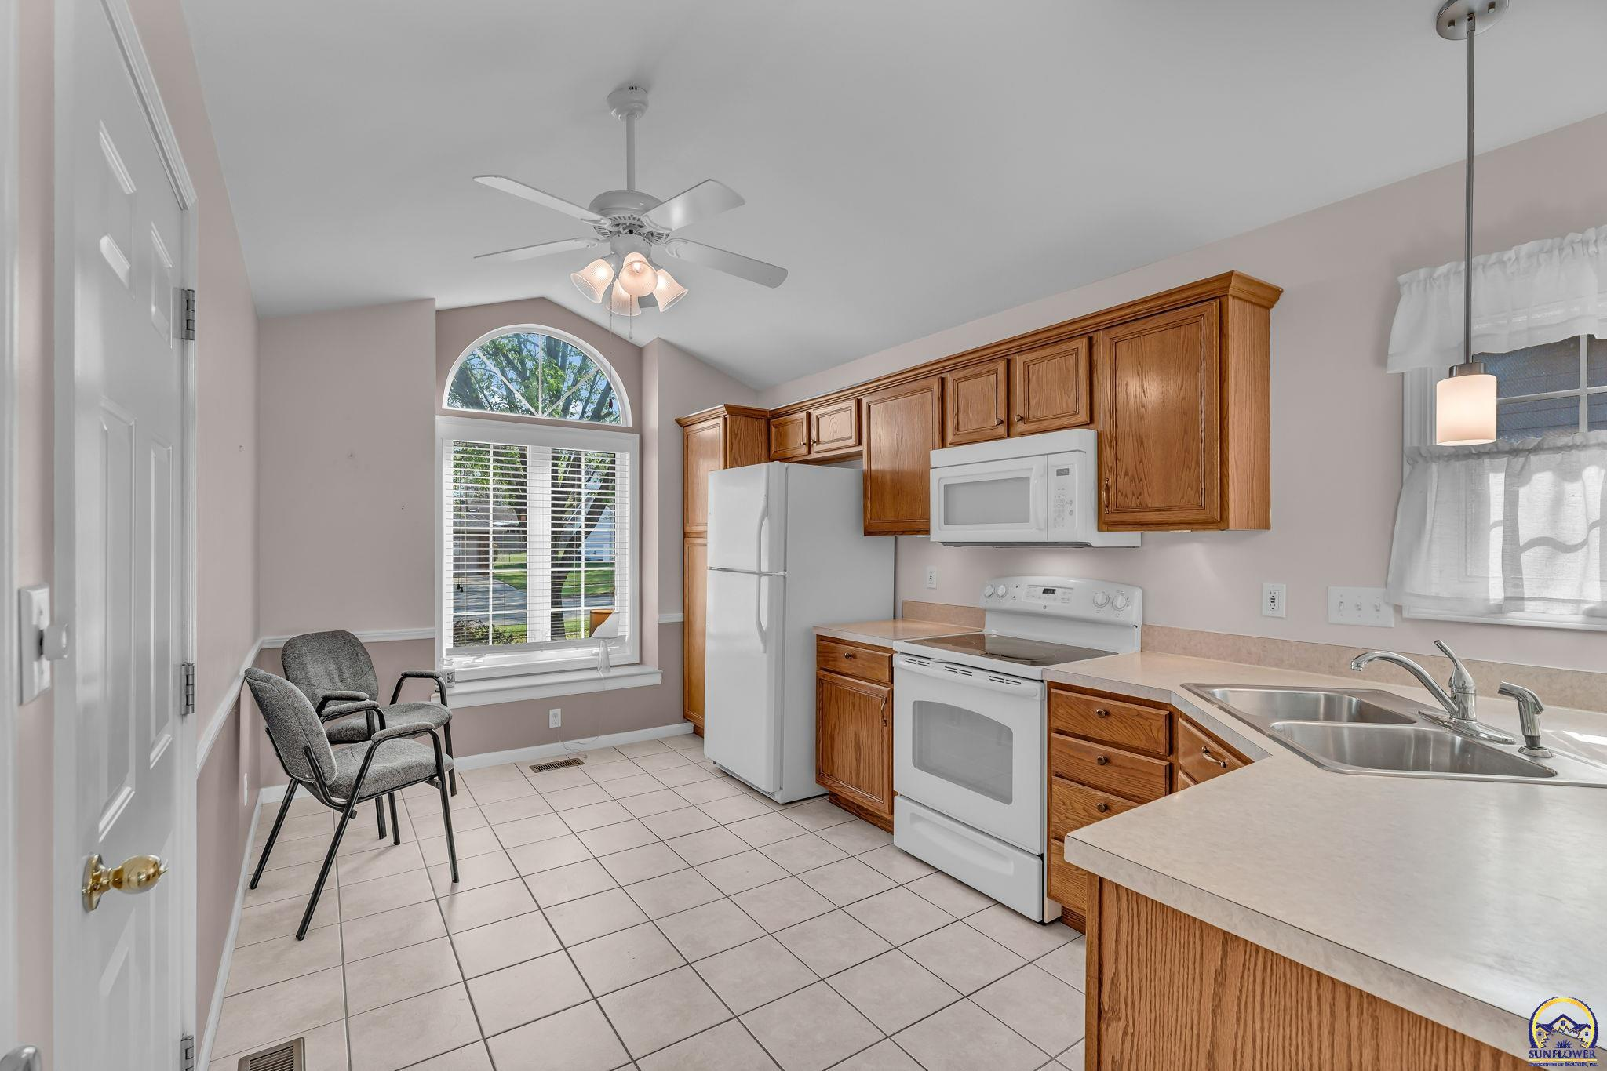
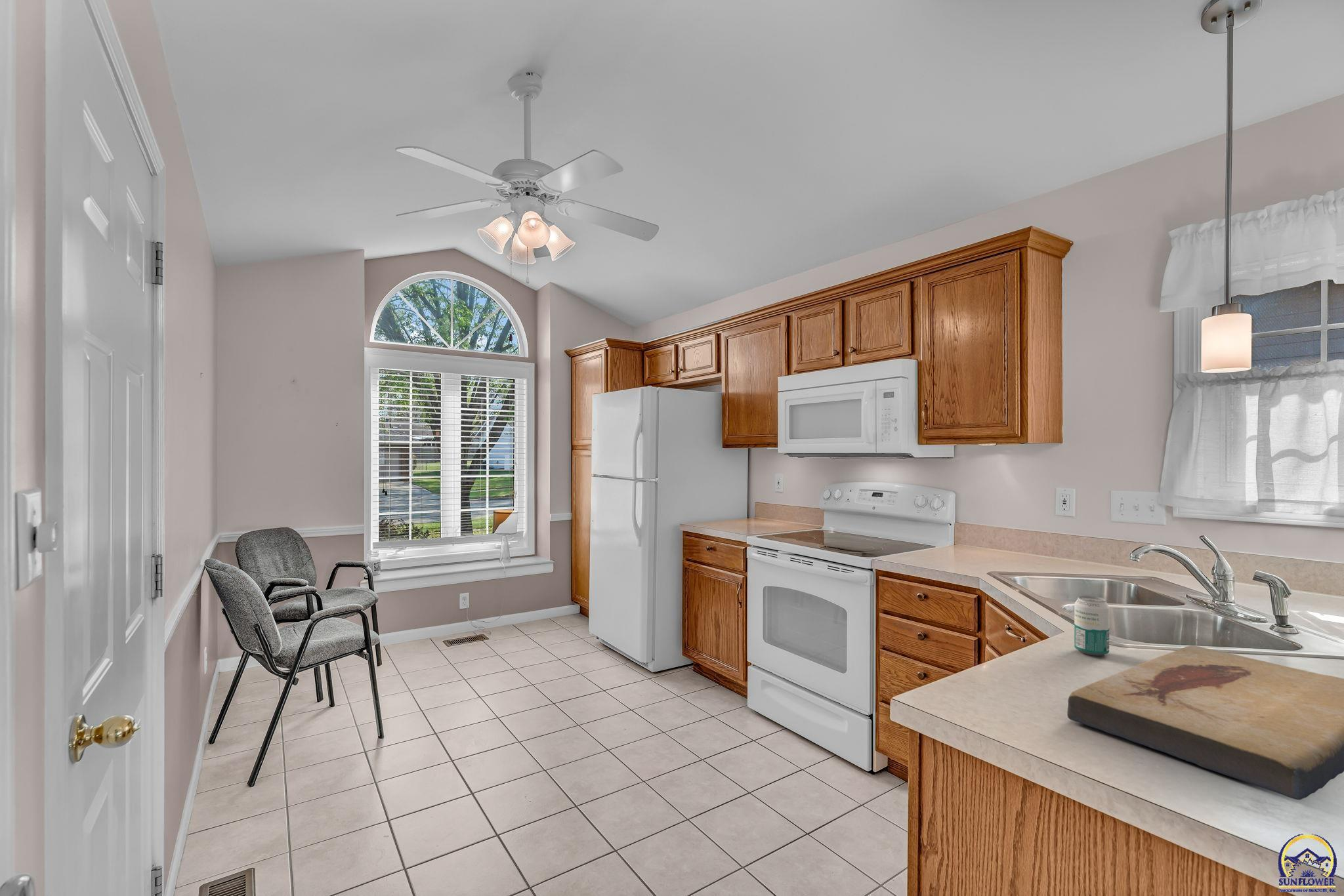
+ fish fossil (1232, 704)
+ beverage can (1091, 625)
